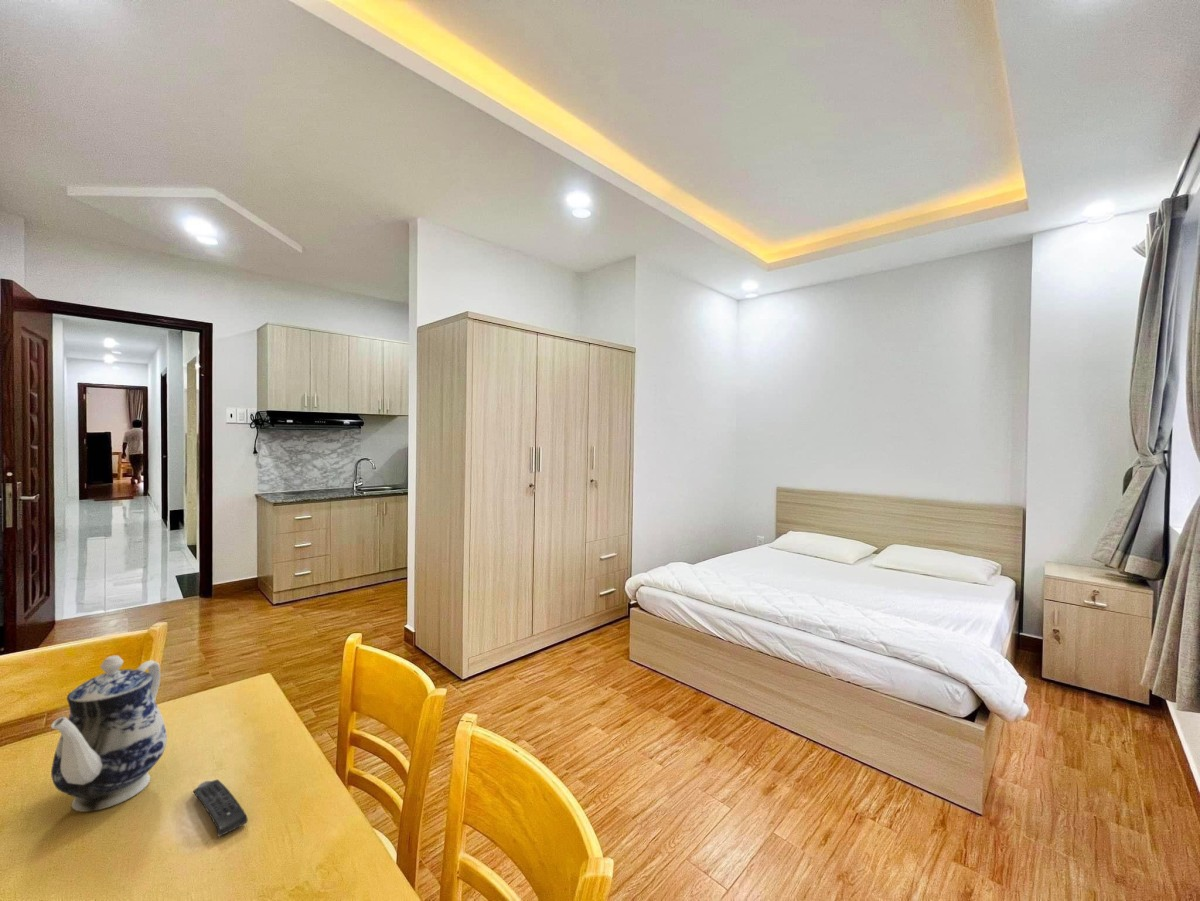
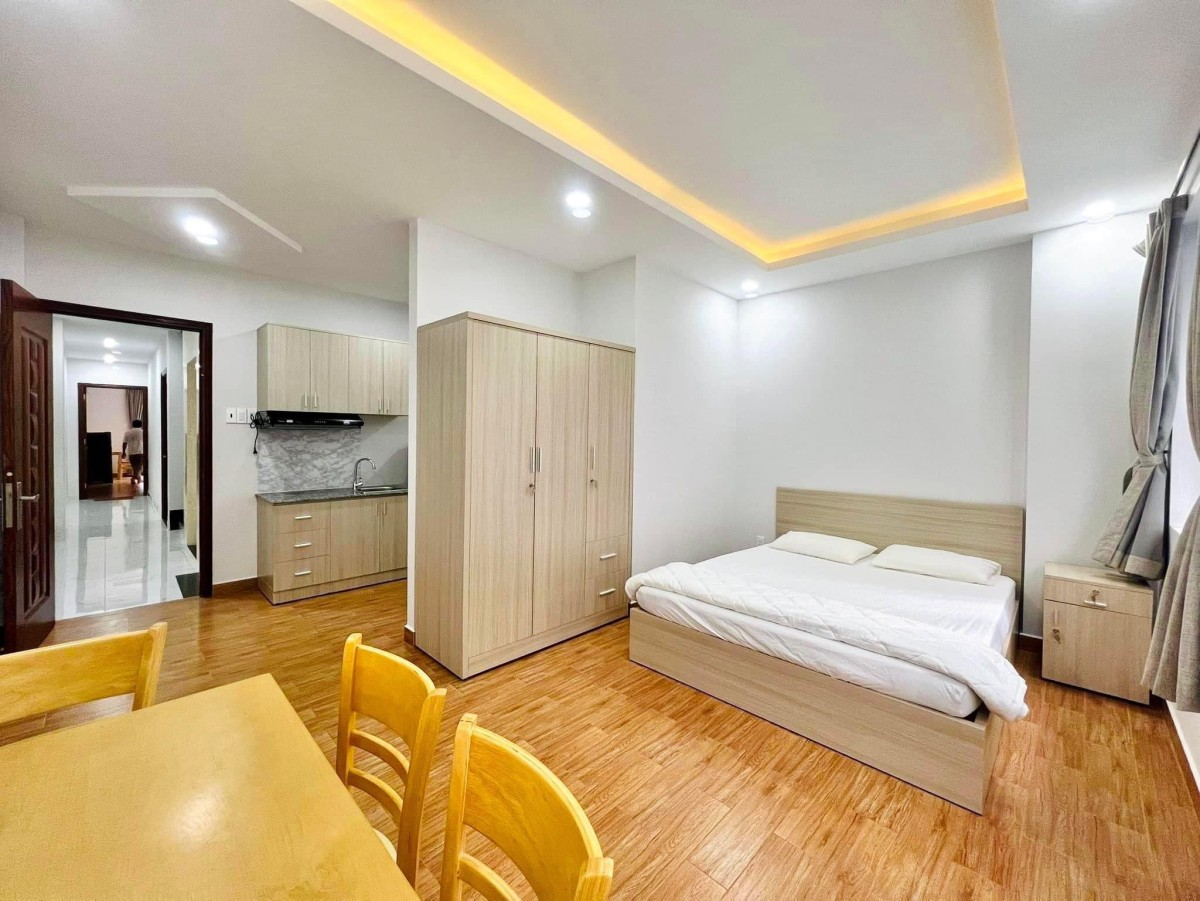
- teapot (112, 724)
- remote control (217, 803)
